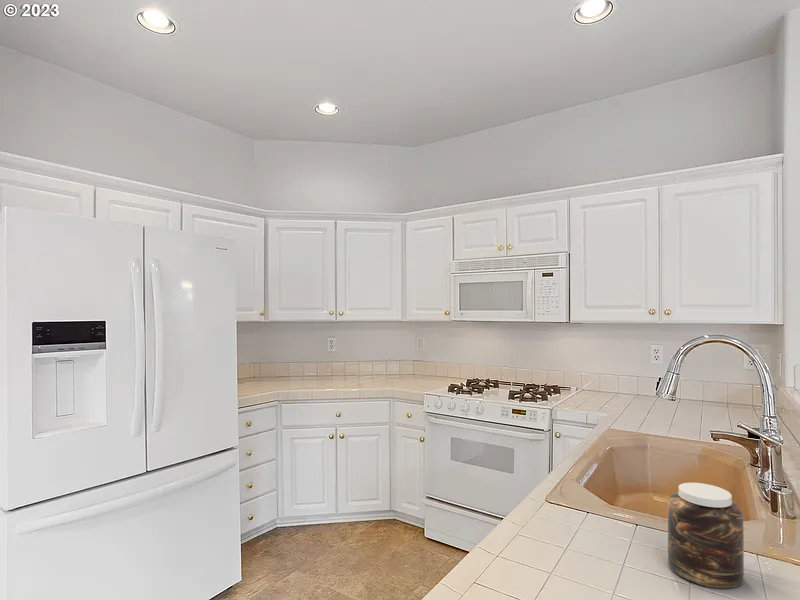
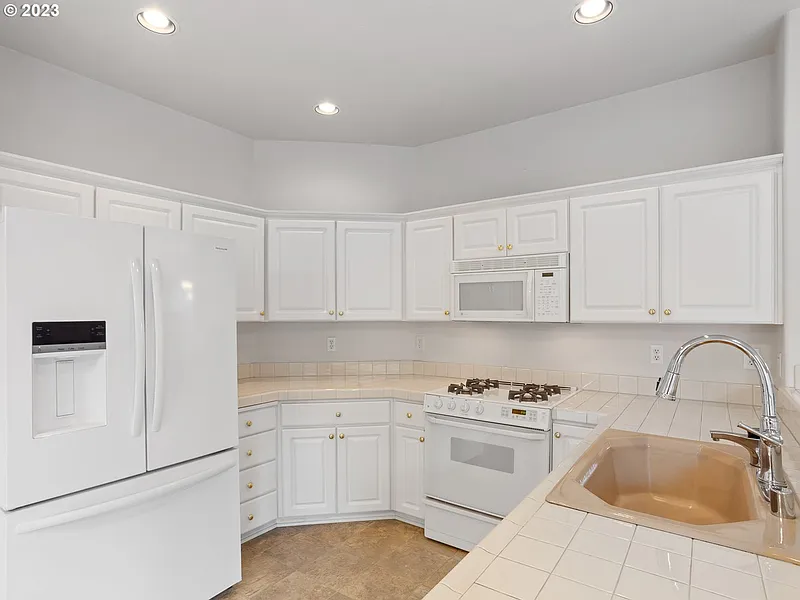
- jar (704, 530)
